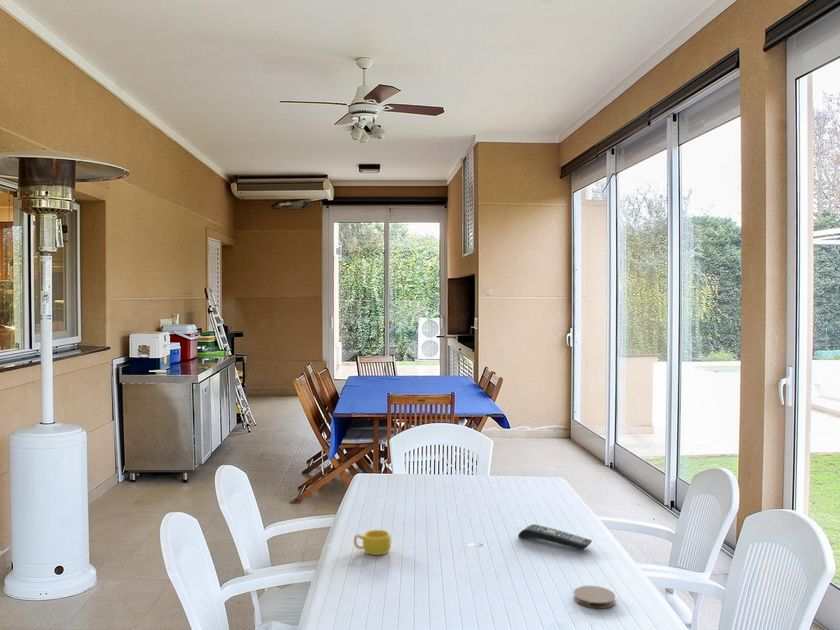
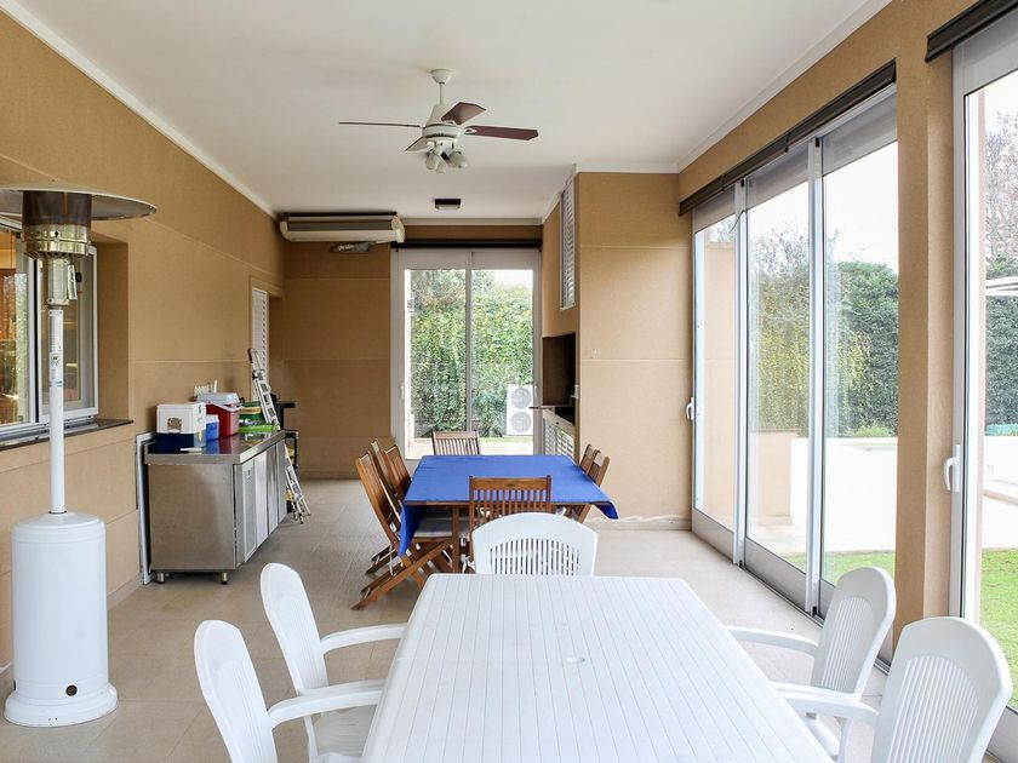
- remote control (554, 536)
- cup (372, 542)
- coaster (594, 596)
